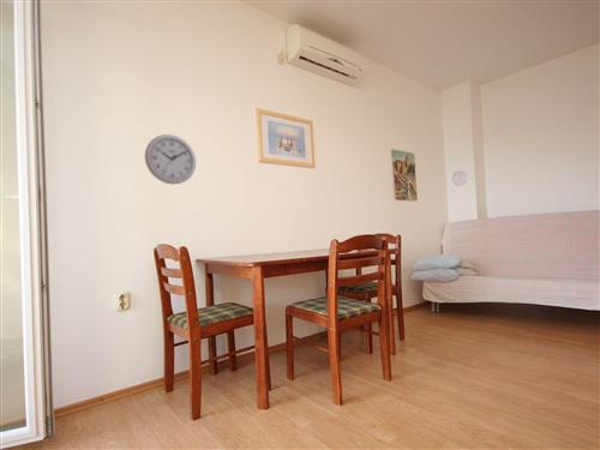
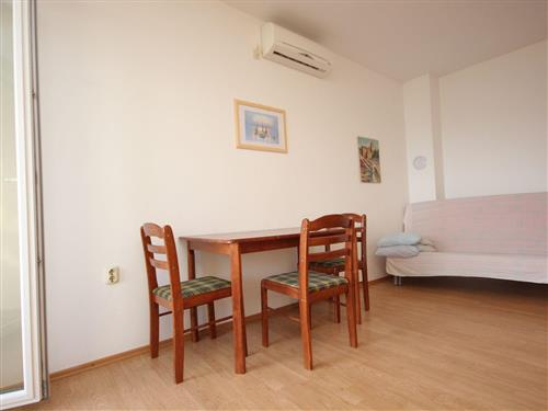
- wall clock (172, 158)
